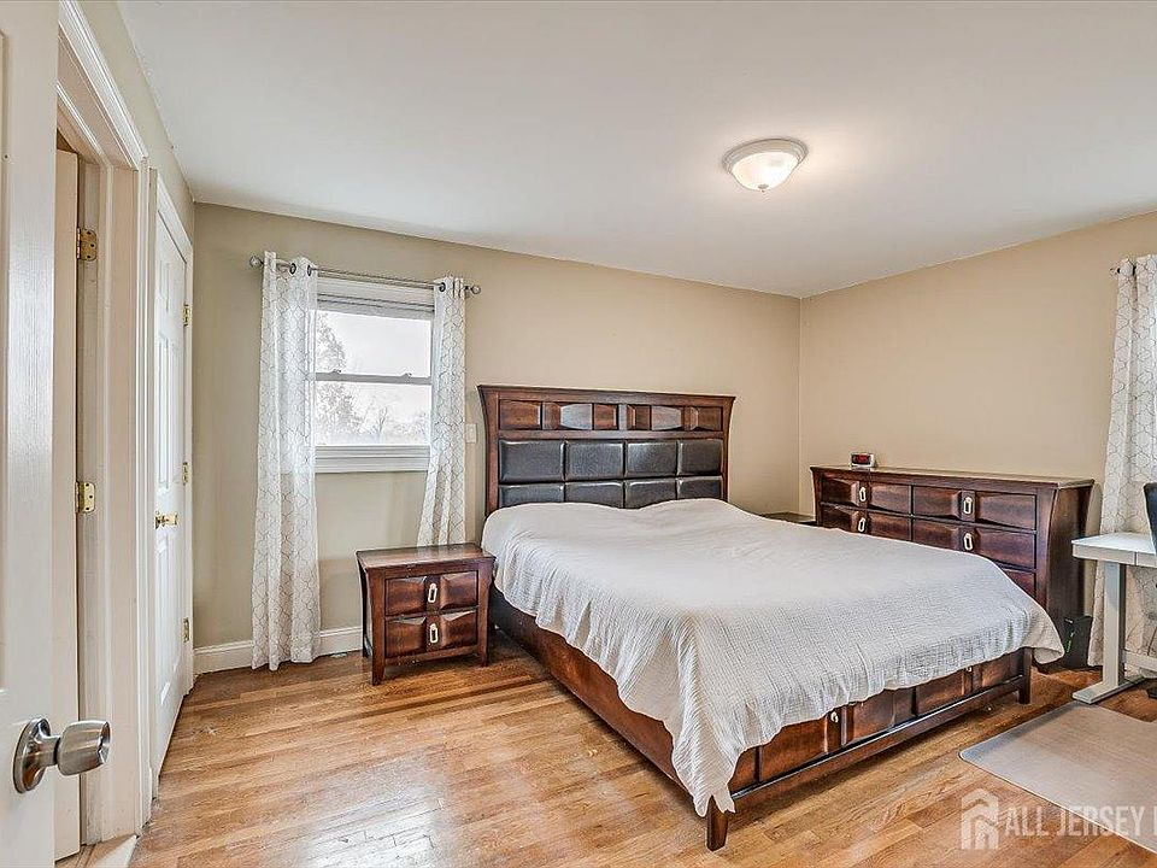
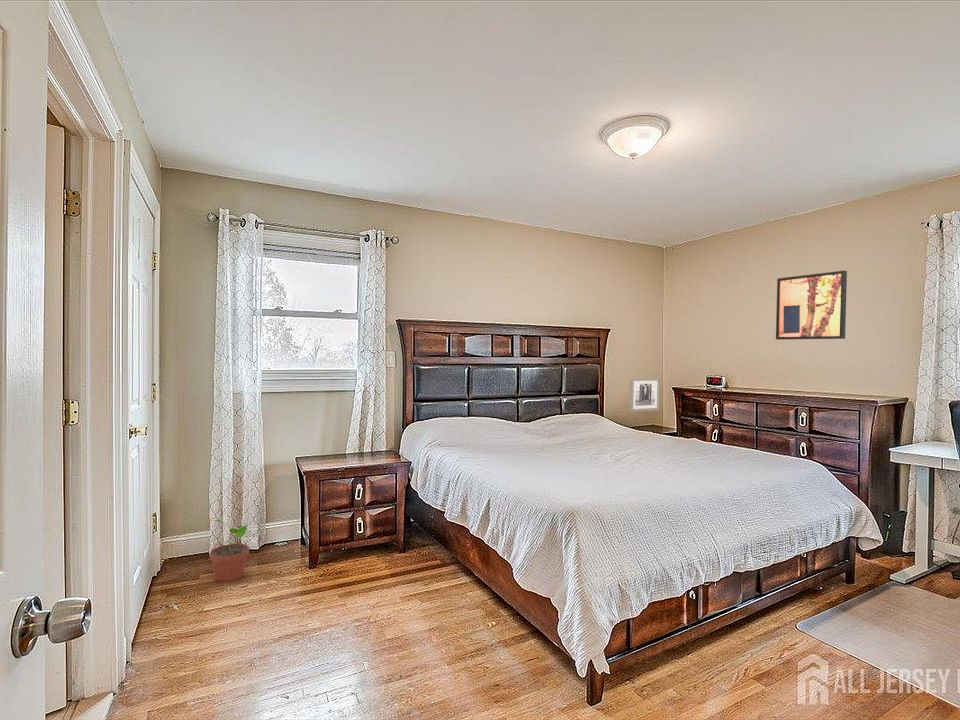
+ wall art (809, 307)
+ potted plant (229, 546)
+ wall art (645, 394)
